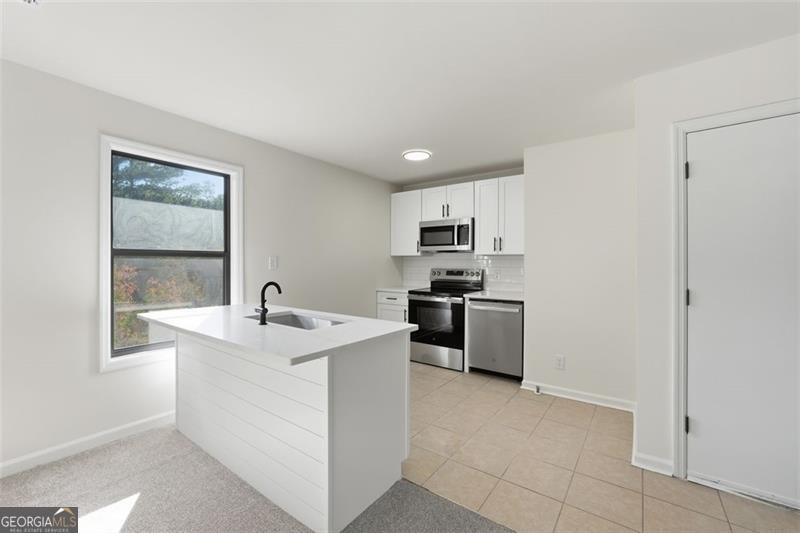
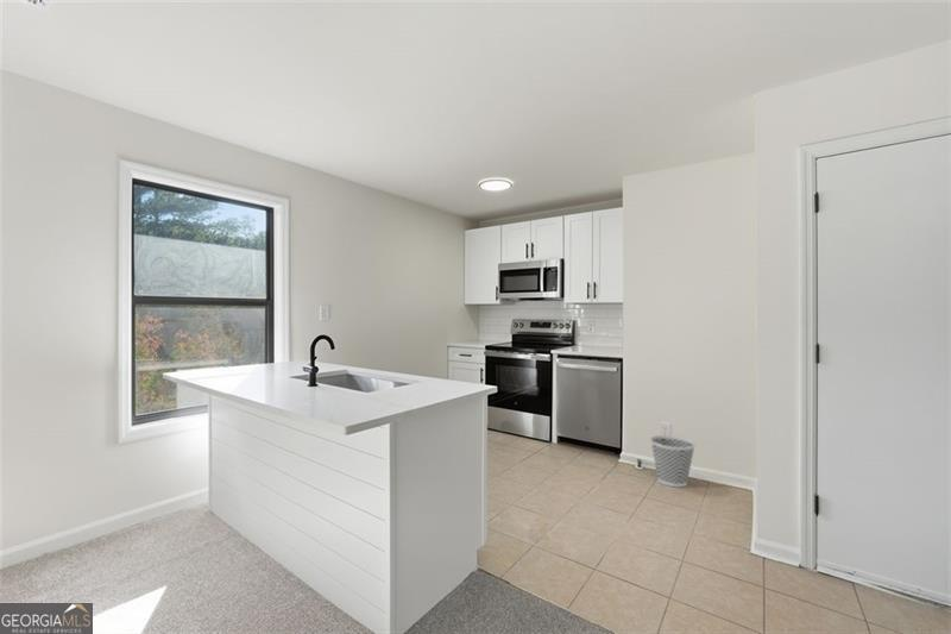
+ wastebasket (672, 462)
